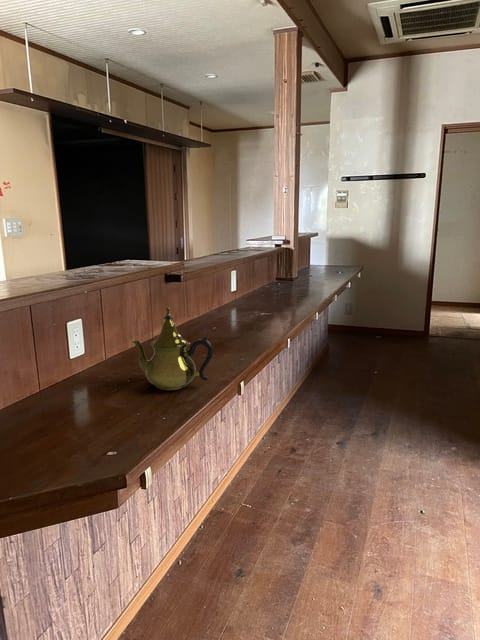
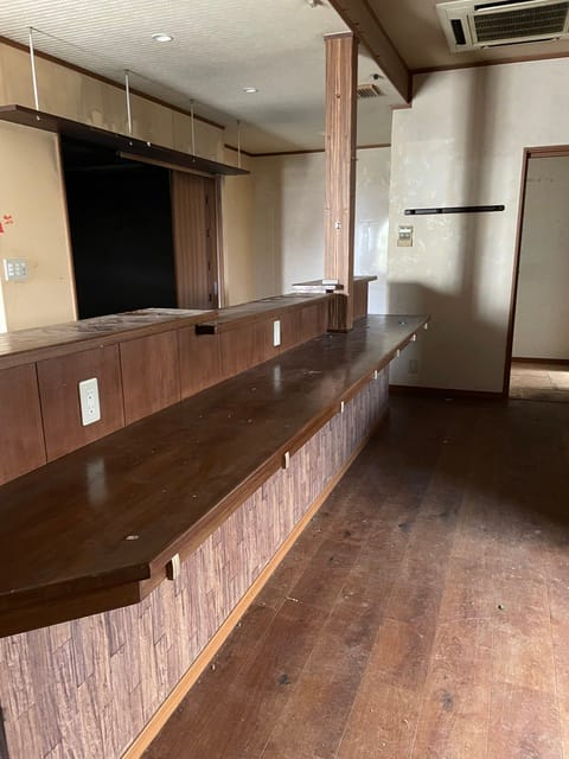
- teapot (171, 346)
